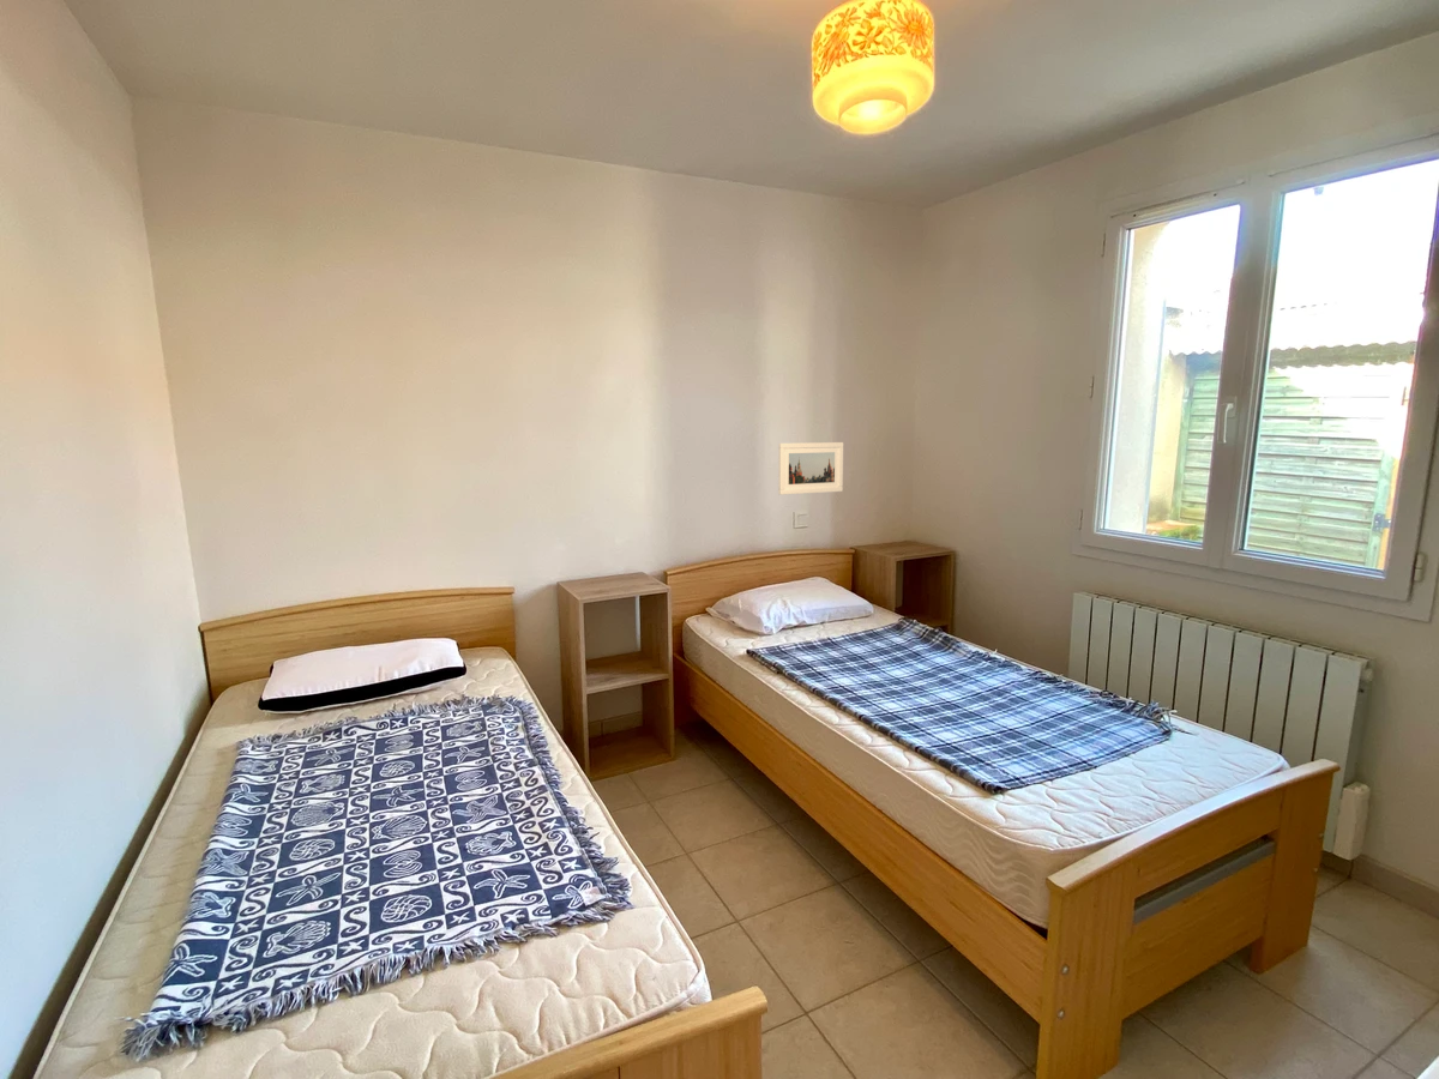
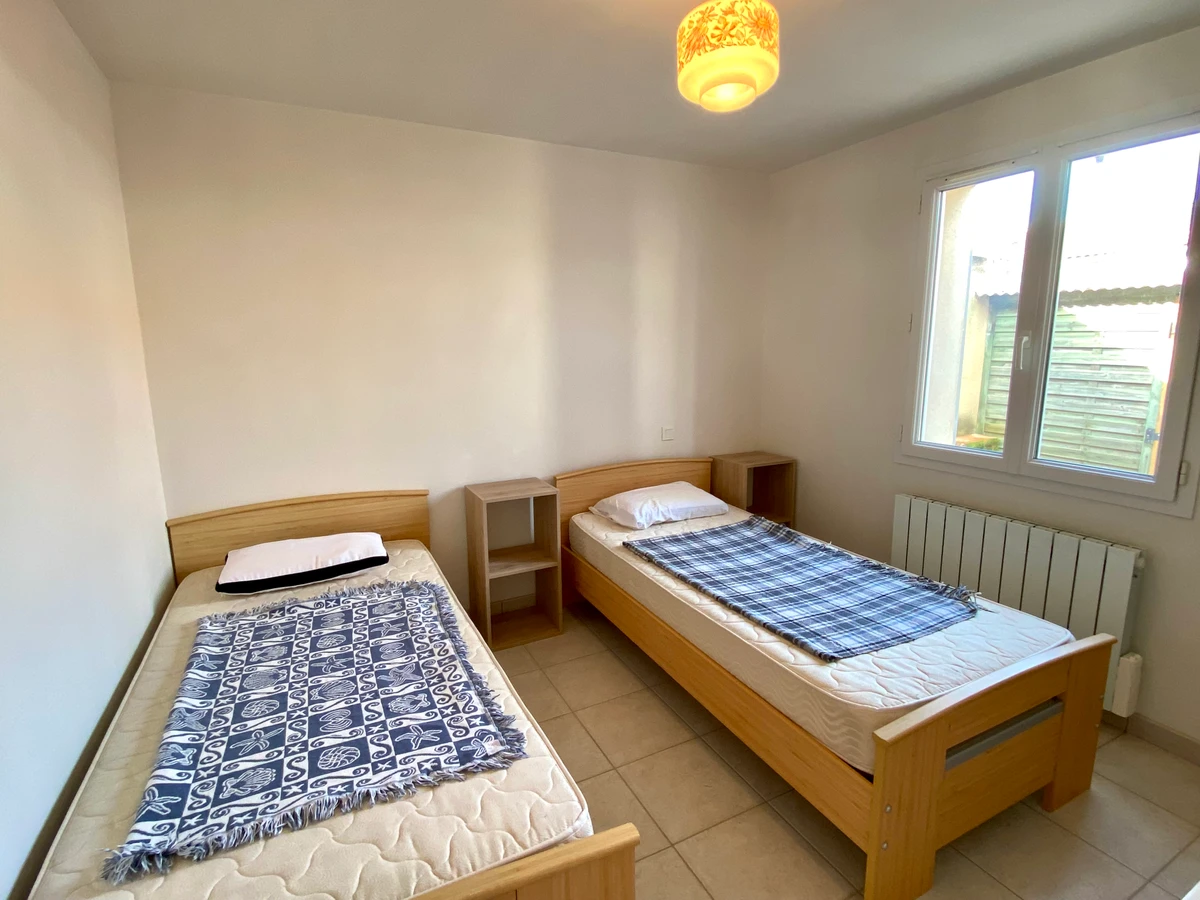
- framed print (811, 468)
